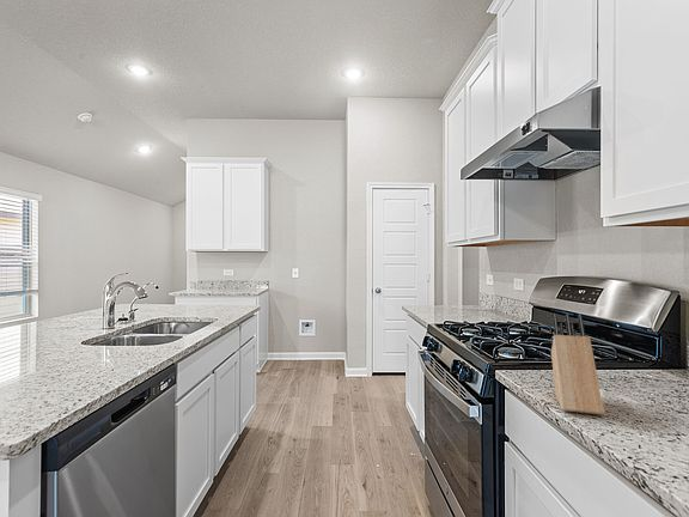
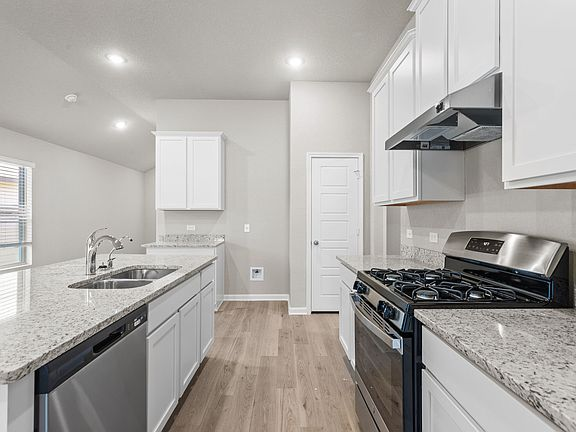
- knife block (573, 357)
